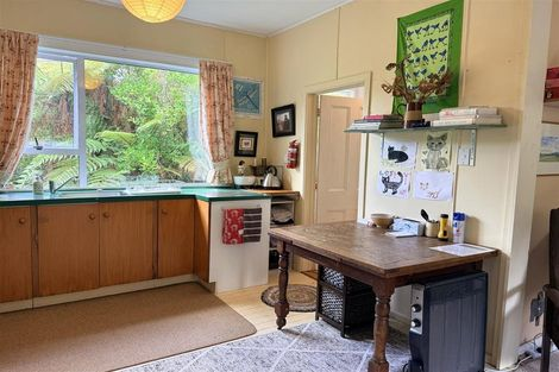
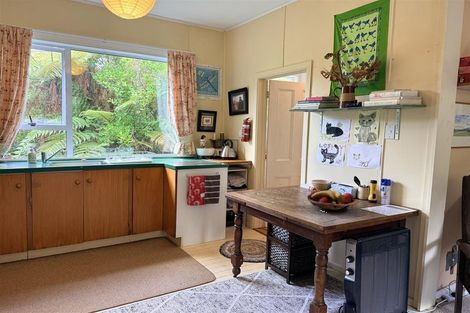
+ fruit basket (332, 199)
